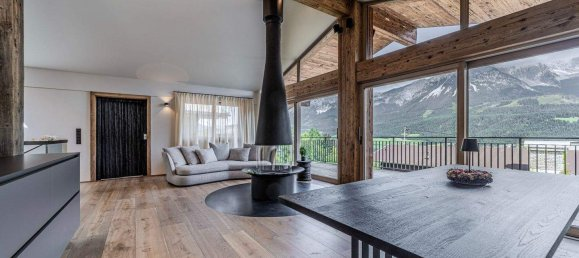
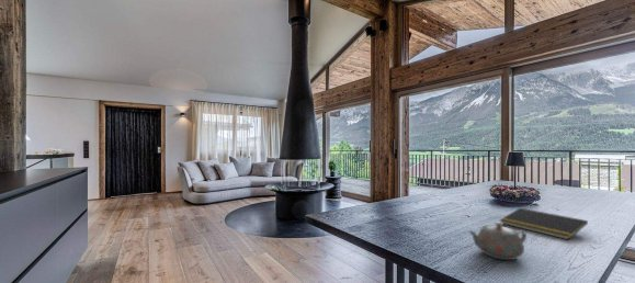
+ notepad (541, 222)
+ teapot (497, 238)
